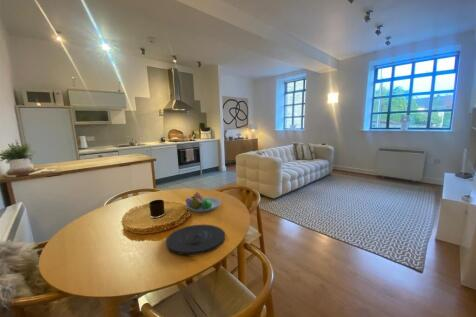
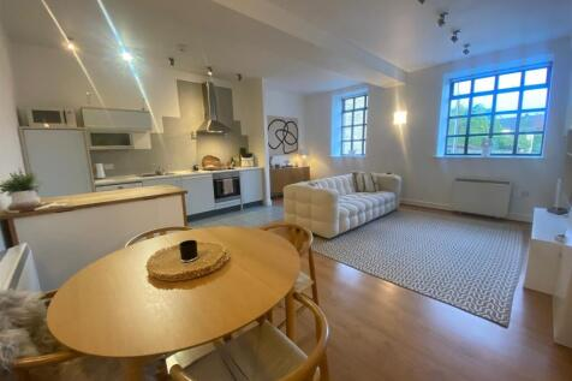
- fruit bowl (203, 200)
- plate (196, 236)
